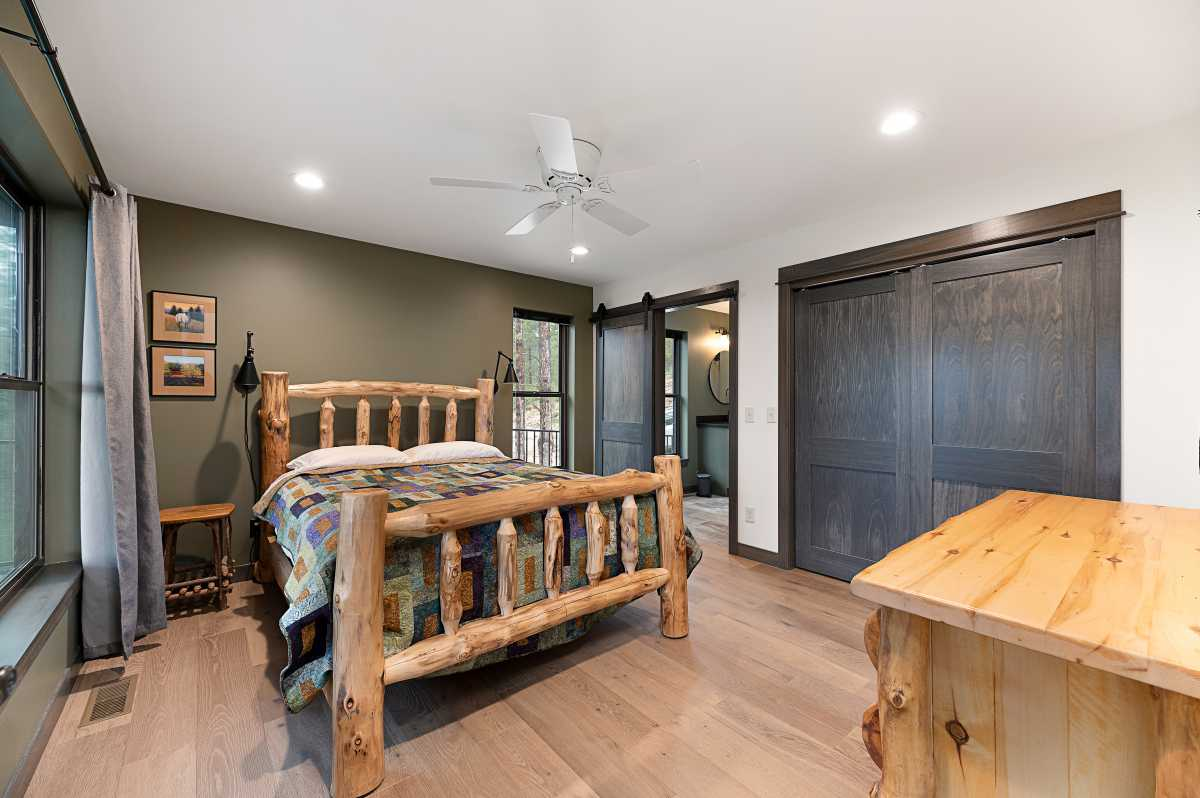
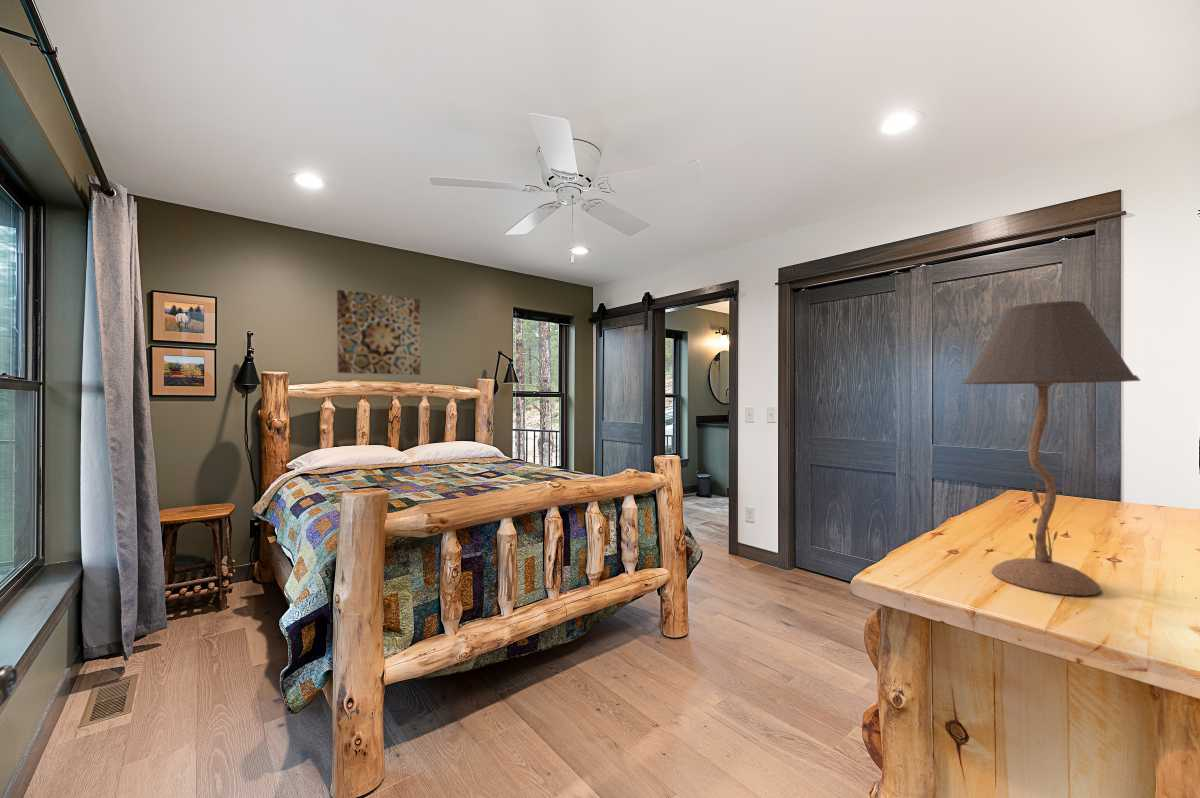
+ wall art (380, 334)
+ table lamp (1039, 443)
